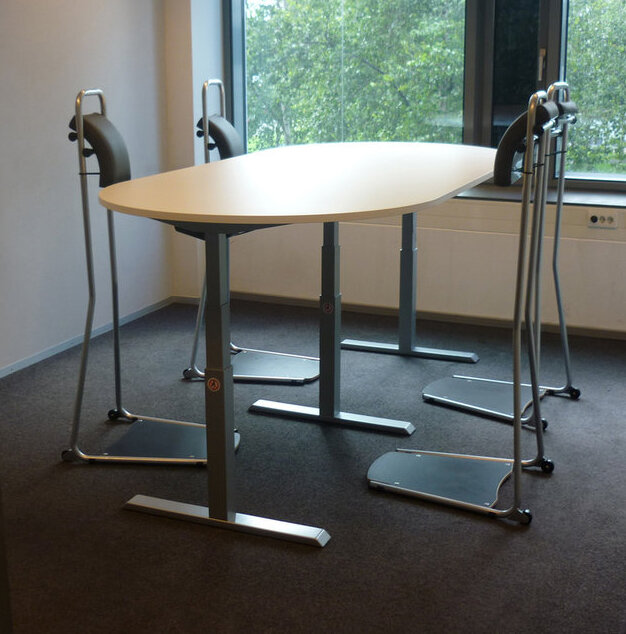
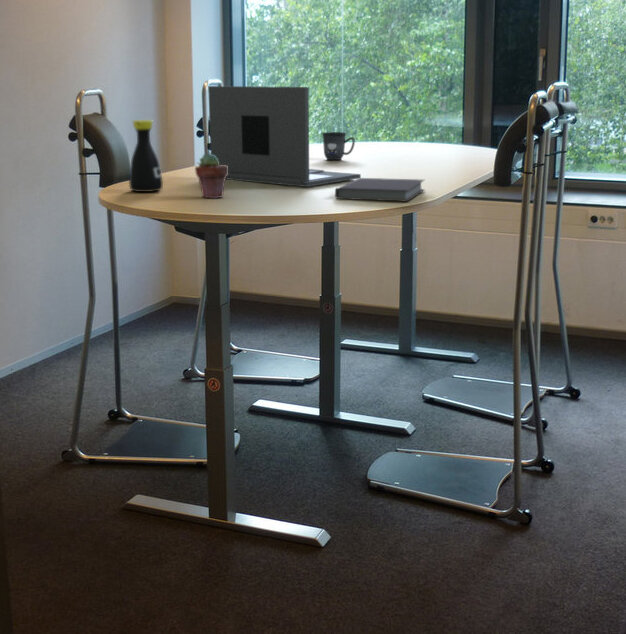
+ notebook (381, 189)
+ bottle (144, 155)
+ mug (338, 146)
+ laptop (284, 132)
+ potted succulent (211, 175)
